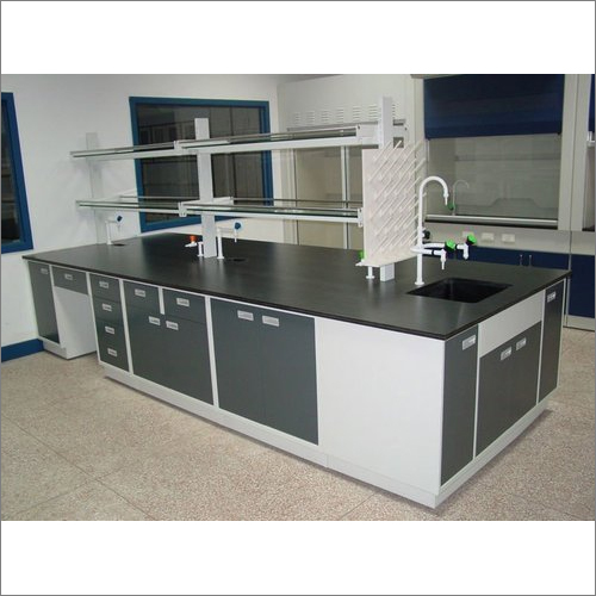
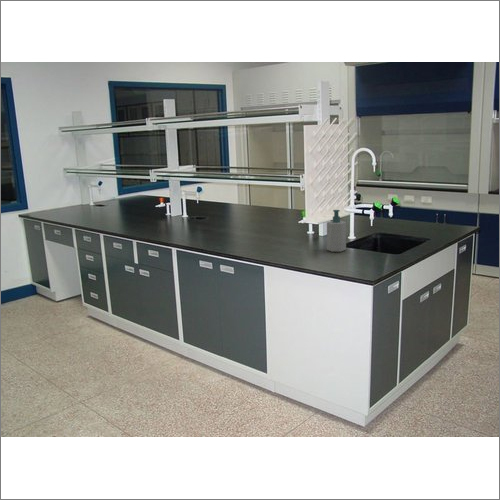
+ soap bottle (336, 230)
